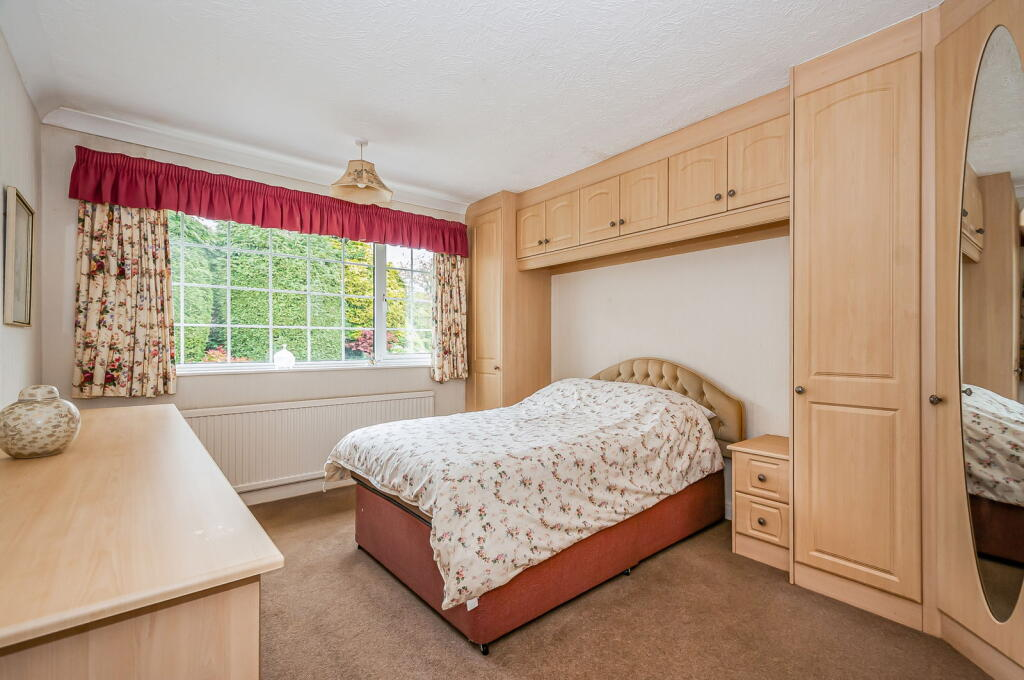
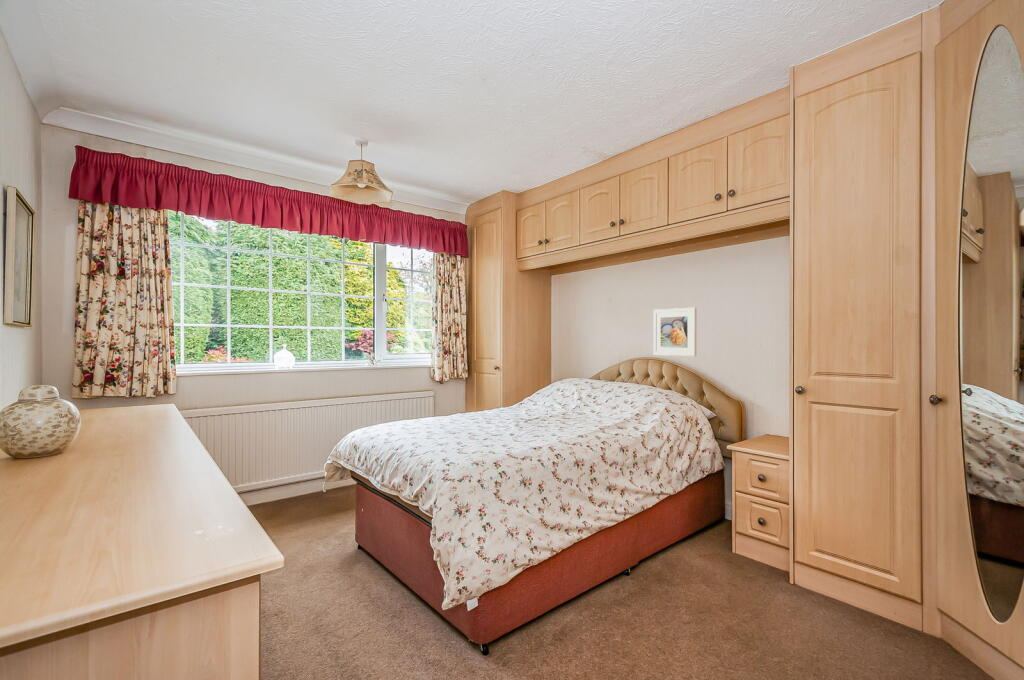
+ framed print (674, 332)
